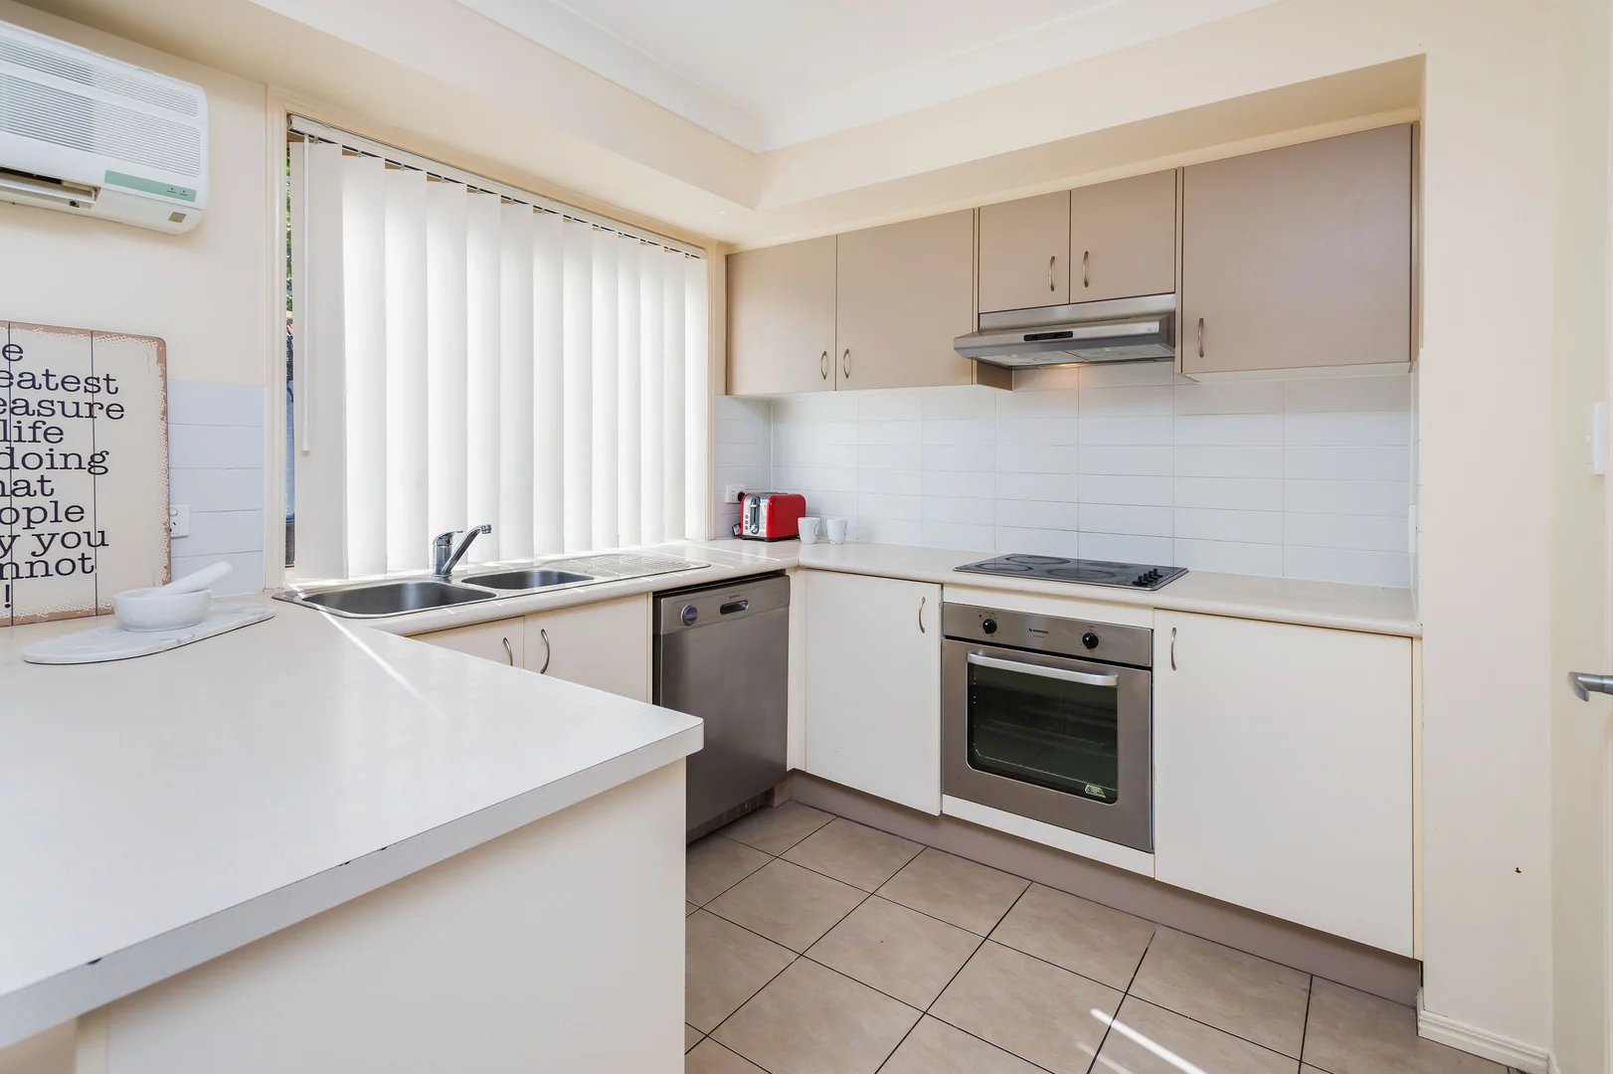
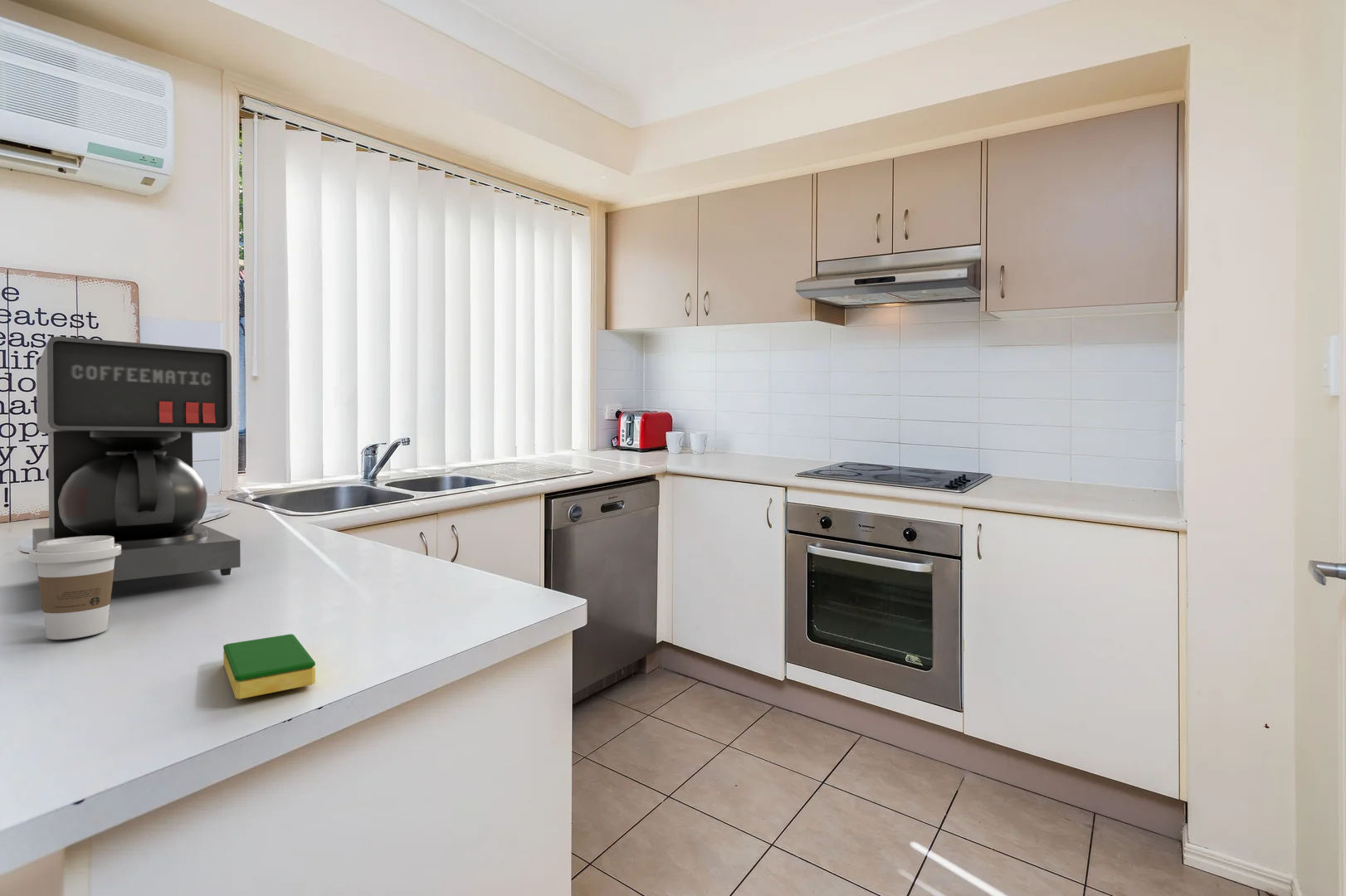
+ dish sponge (267, 663)
+ coffee maker (129, 462)
+ coffee cup (76, 586)
